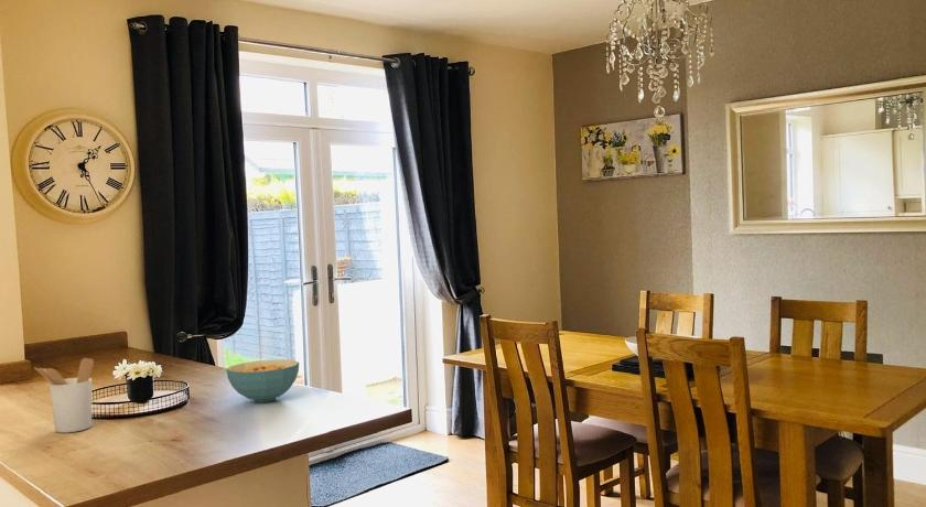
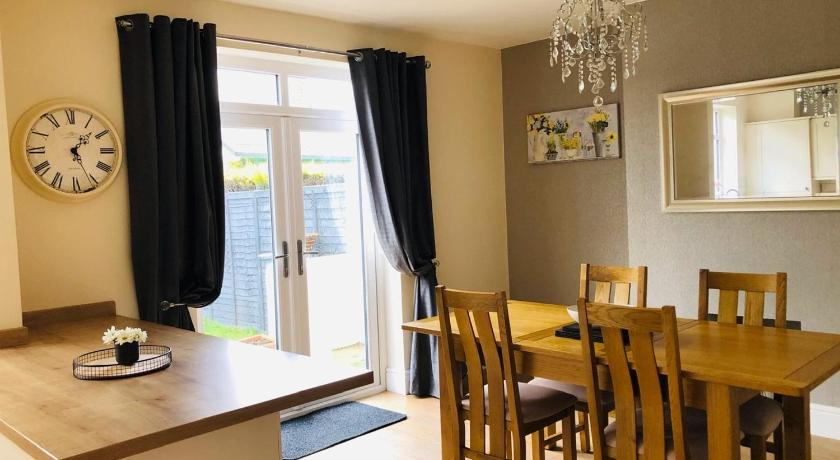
- utensil holder (64, 395)
- cereal bowl (263, 382)
